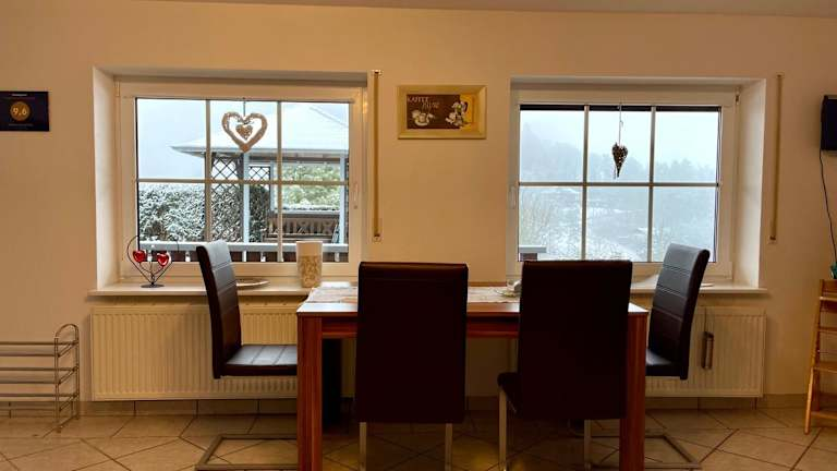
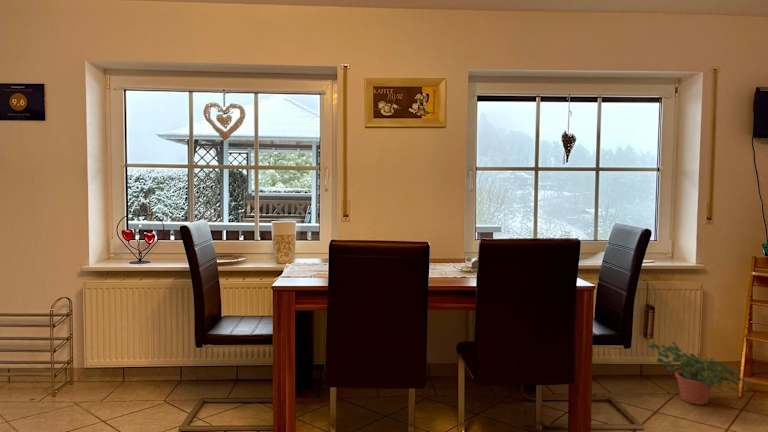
+ potted plant (699, 374)
